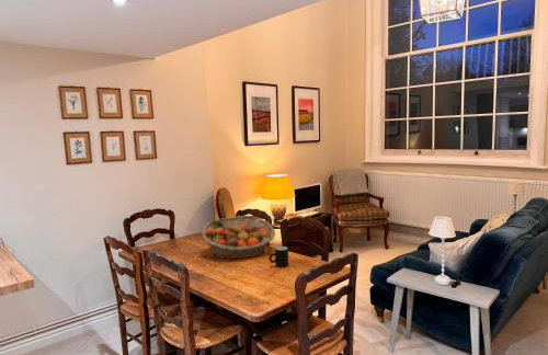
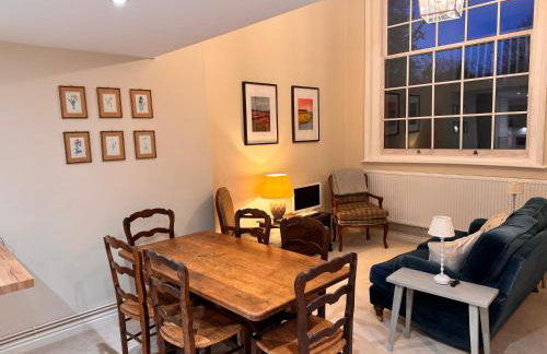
- mug (278, 256)
- fruit basket (238, 237)
